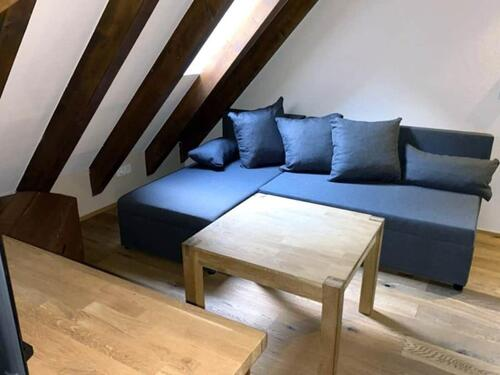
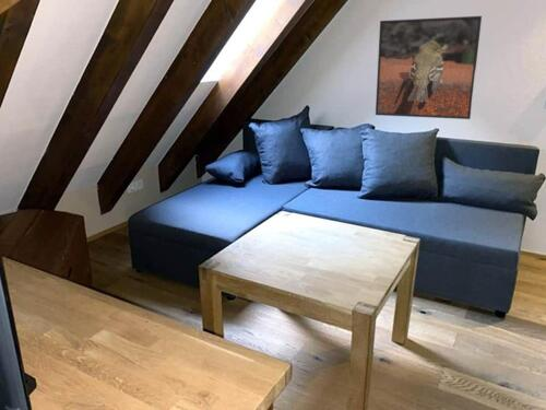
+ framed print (424, 69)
